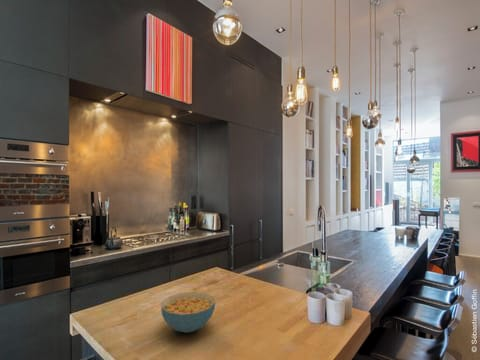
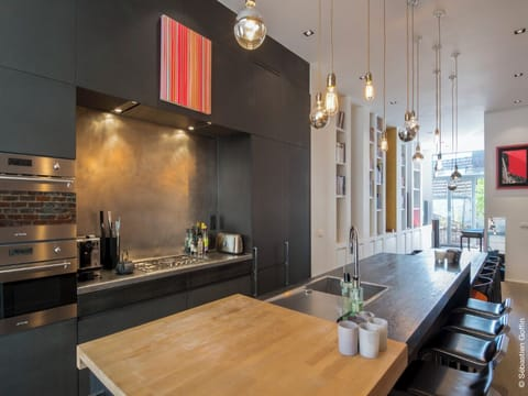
- cereal bowl (188, 315)
